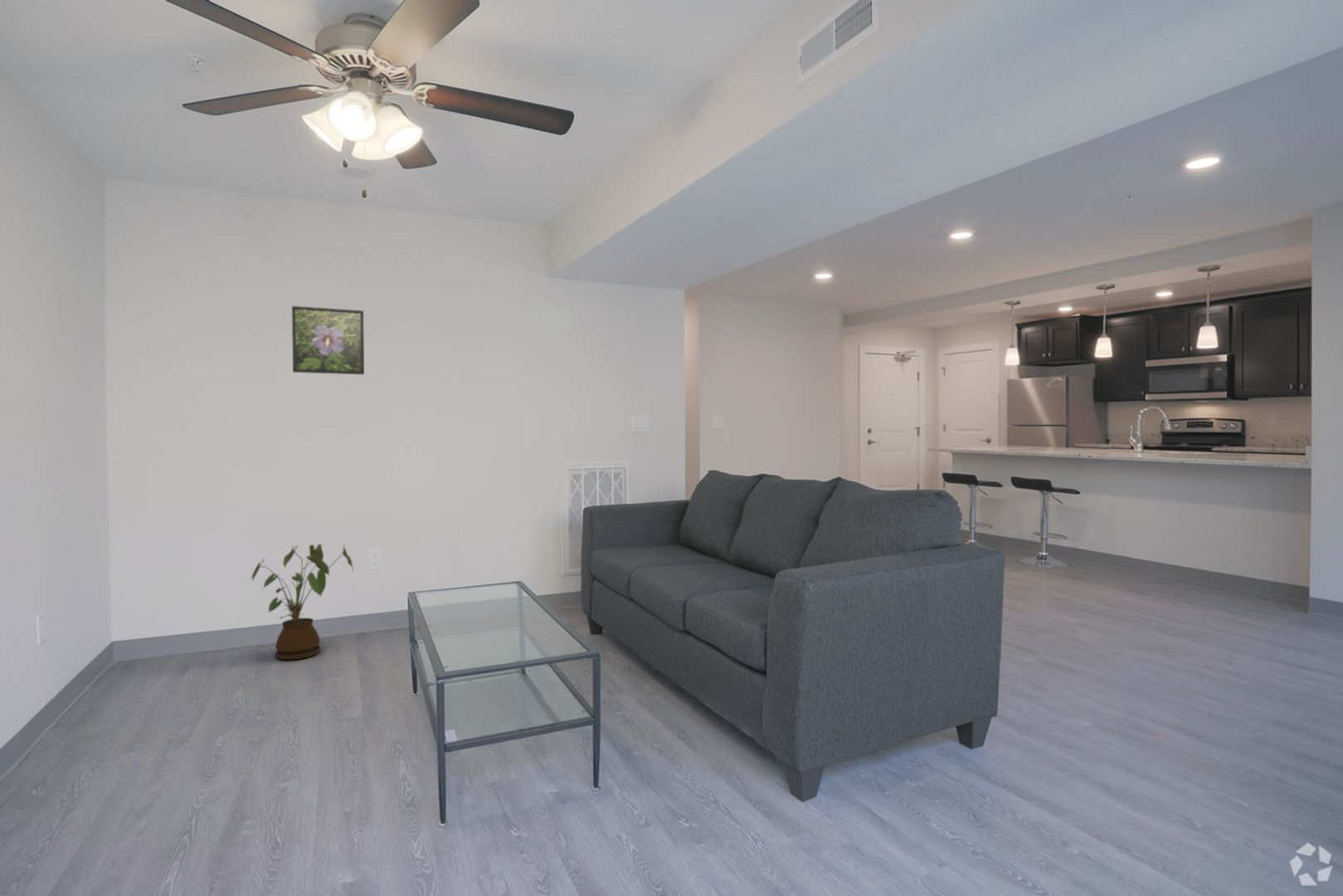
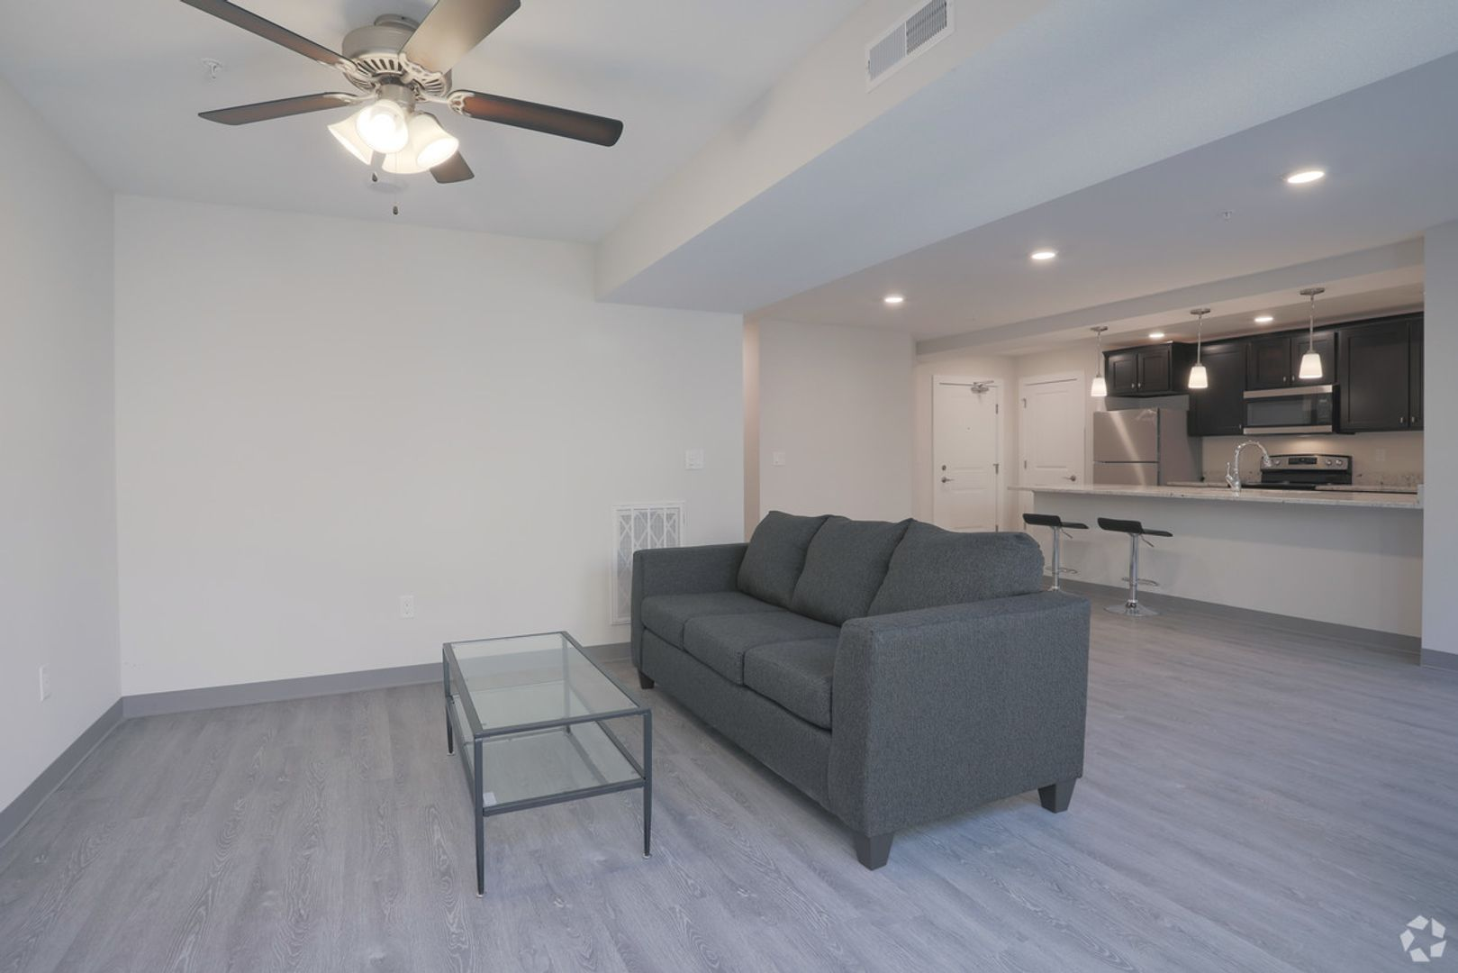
- house plant (304, 601)
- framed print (328, 341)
